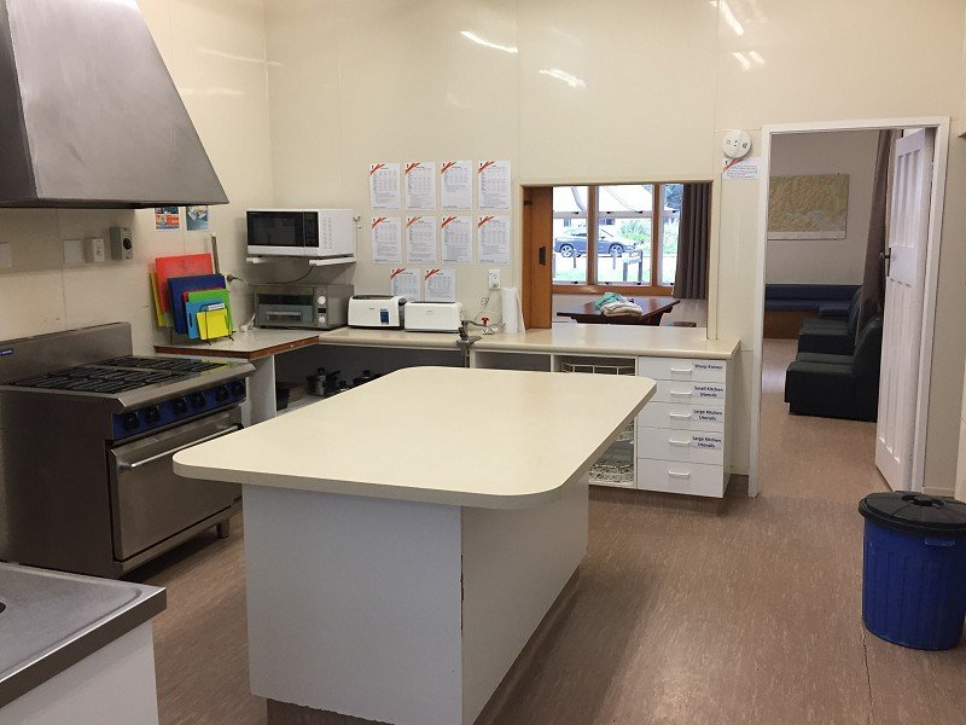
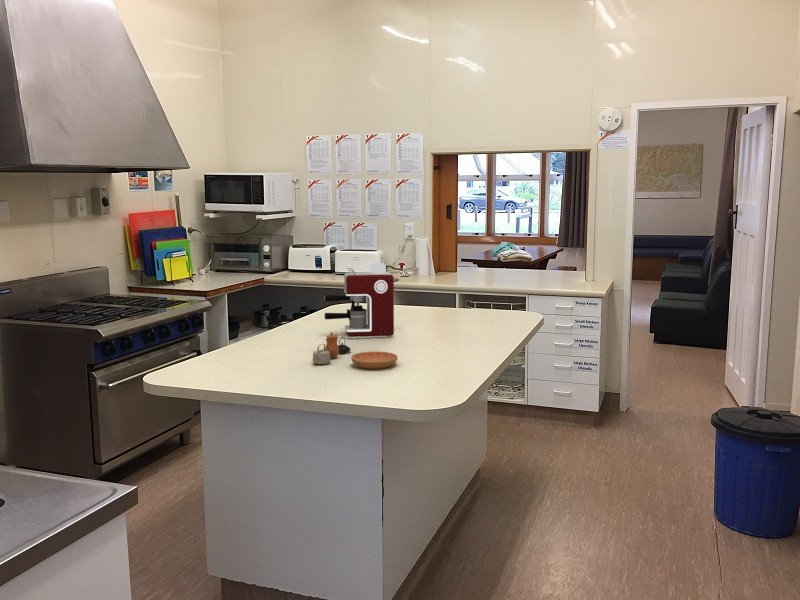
+ teapot (331, 345)
+ saucer (374, 360)
+ coffee maker (358, 298)
